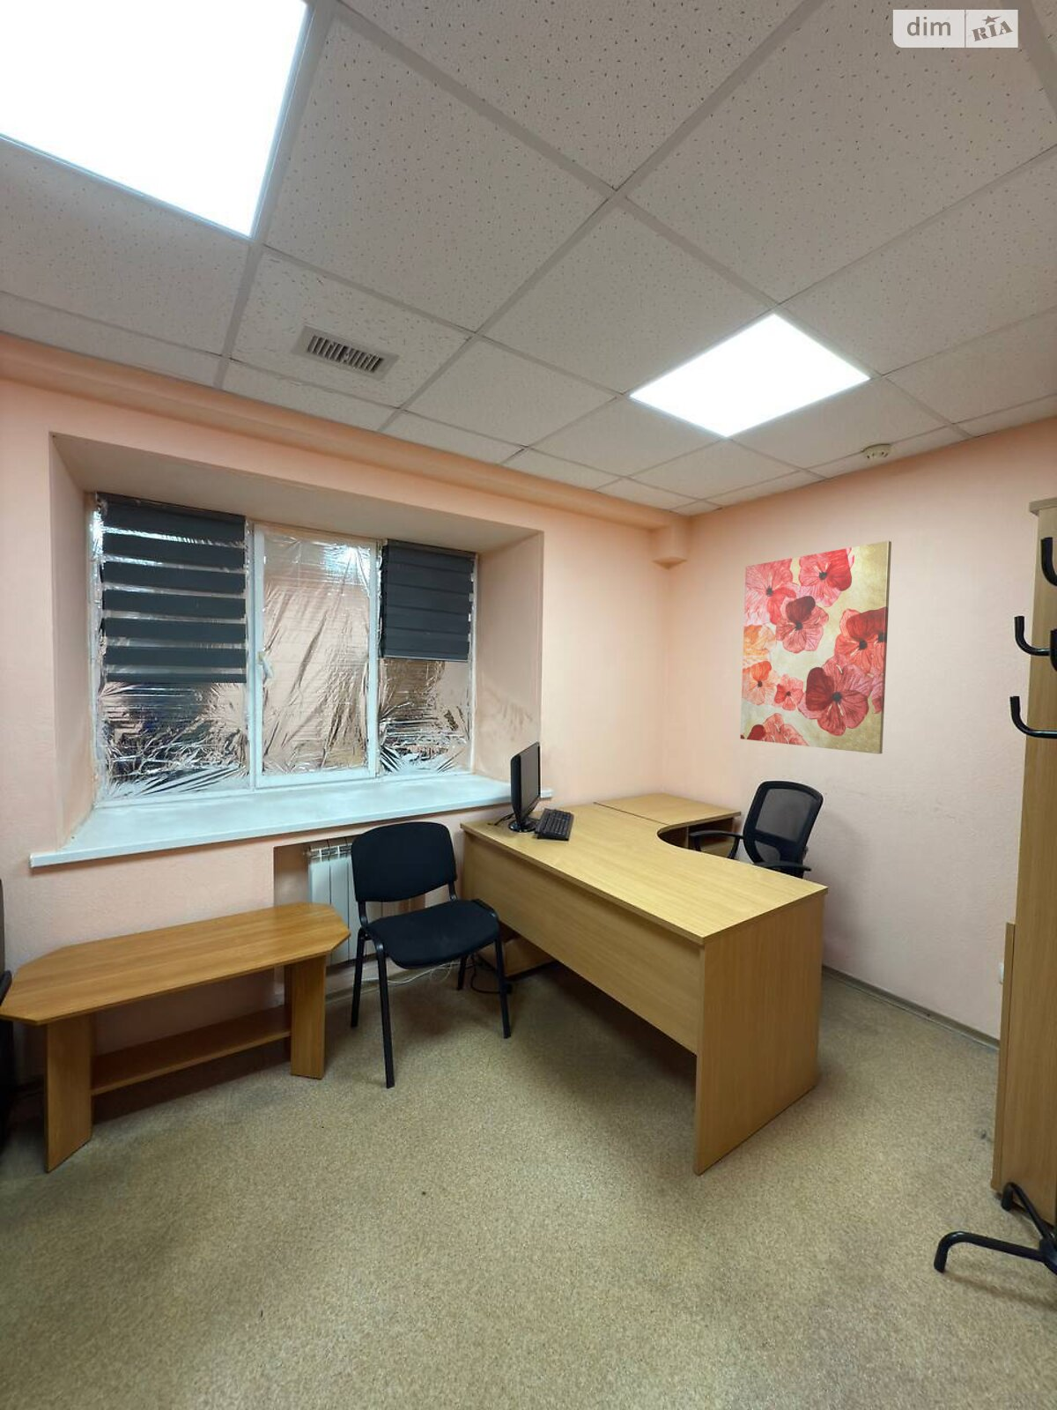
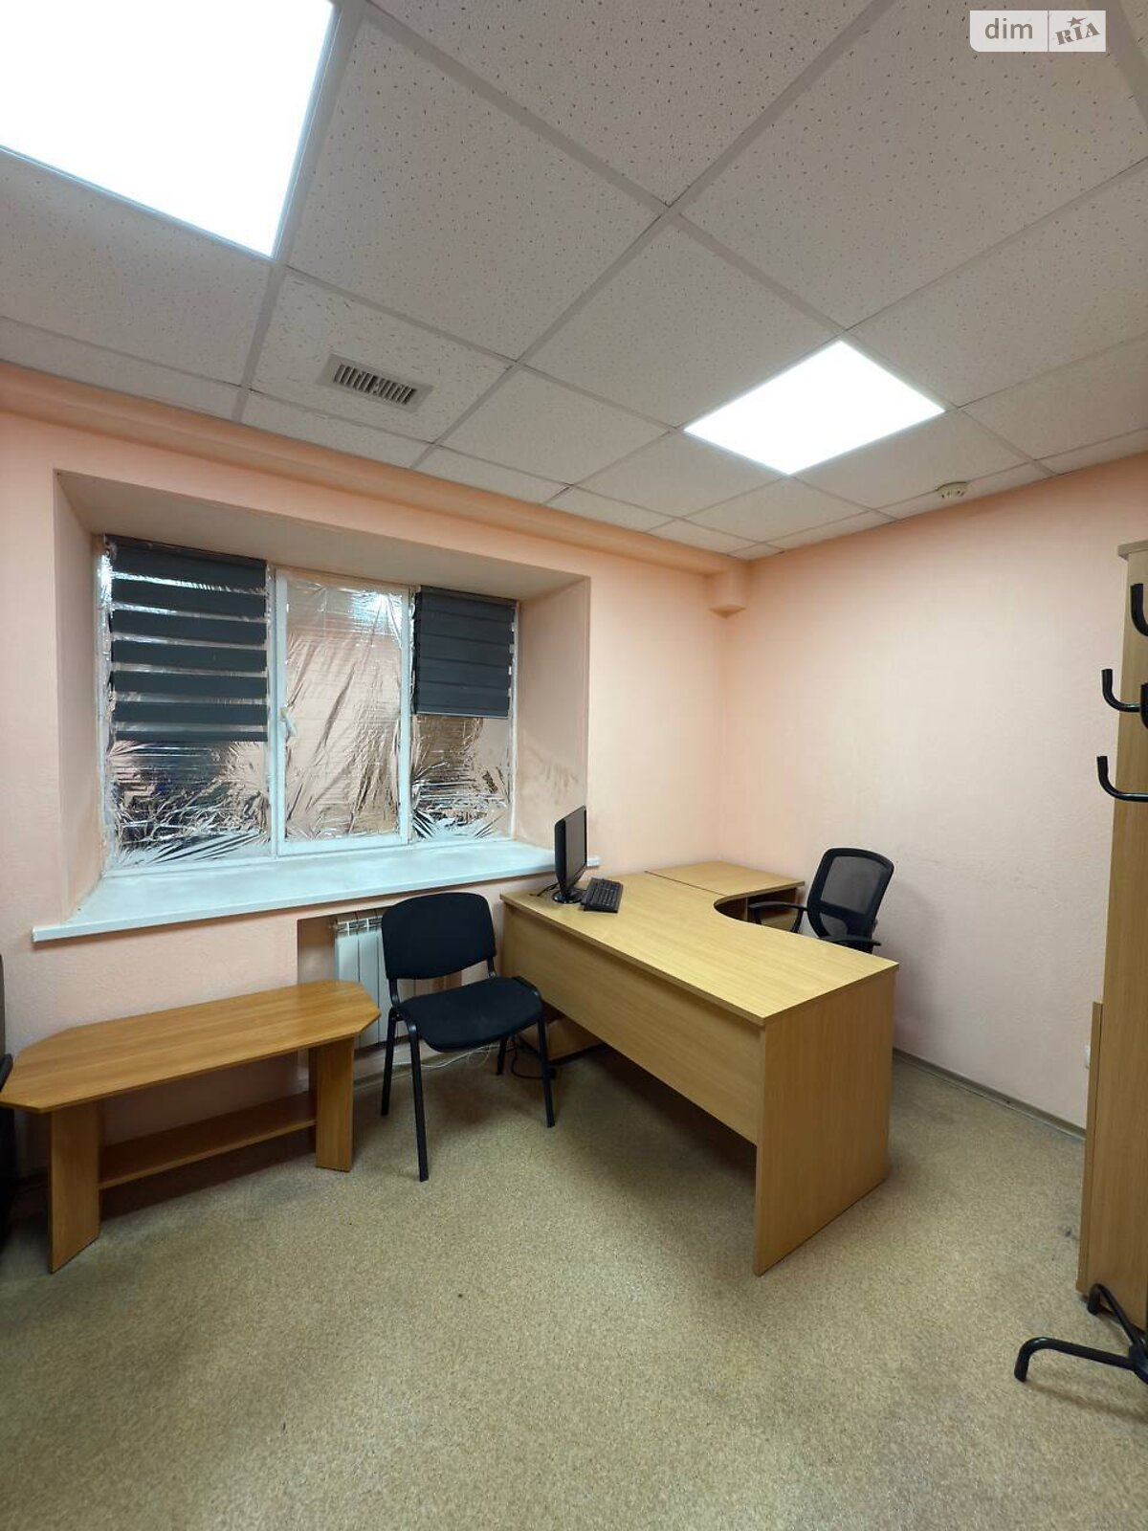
- wall art (807, 651)
